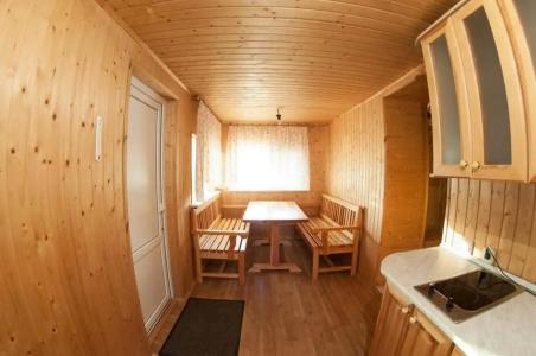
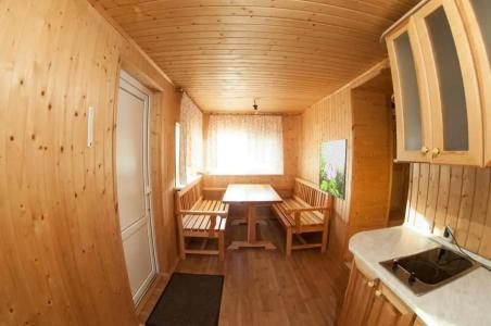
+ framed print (330, 167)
